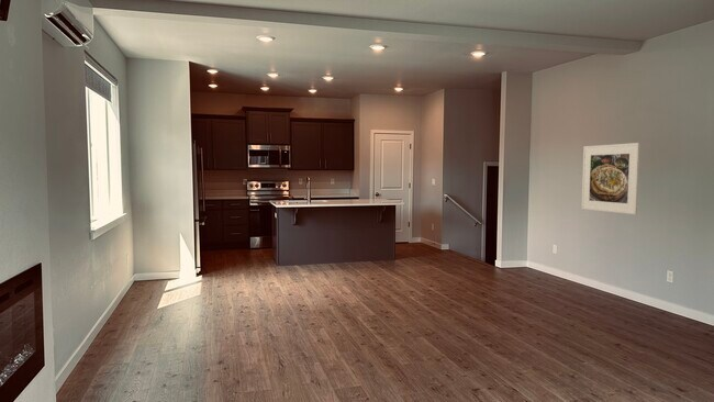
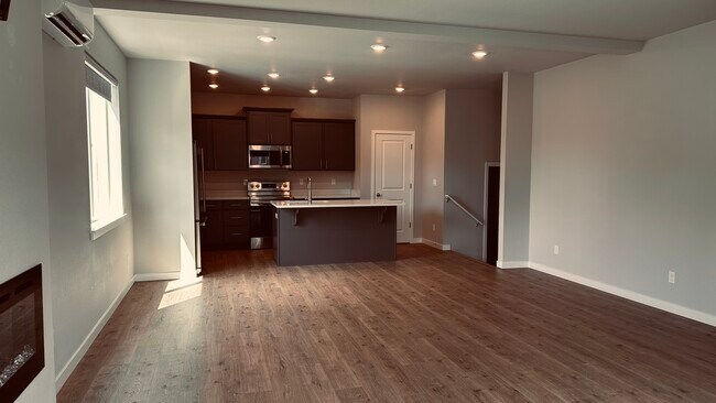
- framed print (609, 178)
